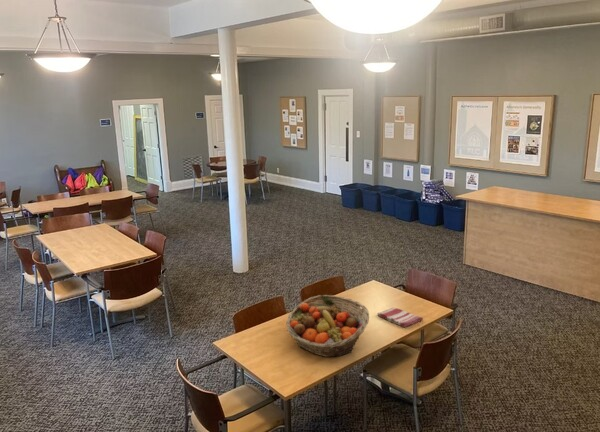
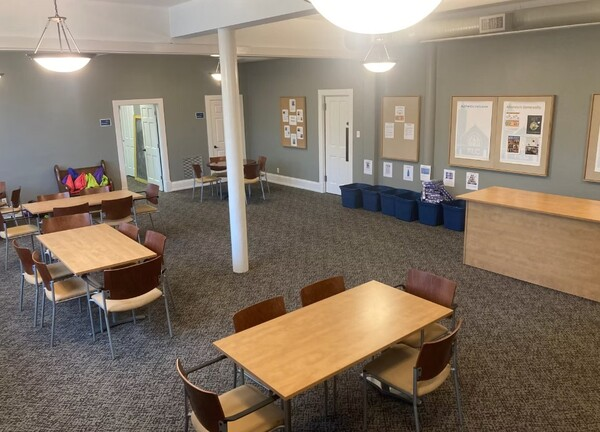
- fruit basket (327, 325)
- dish towel (399, 315)
